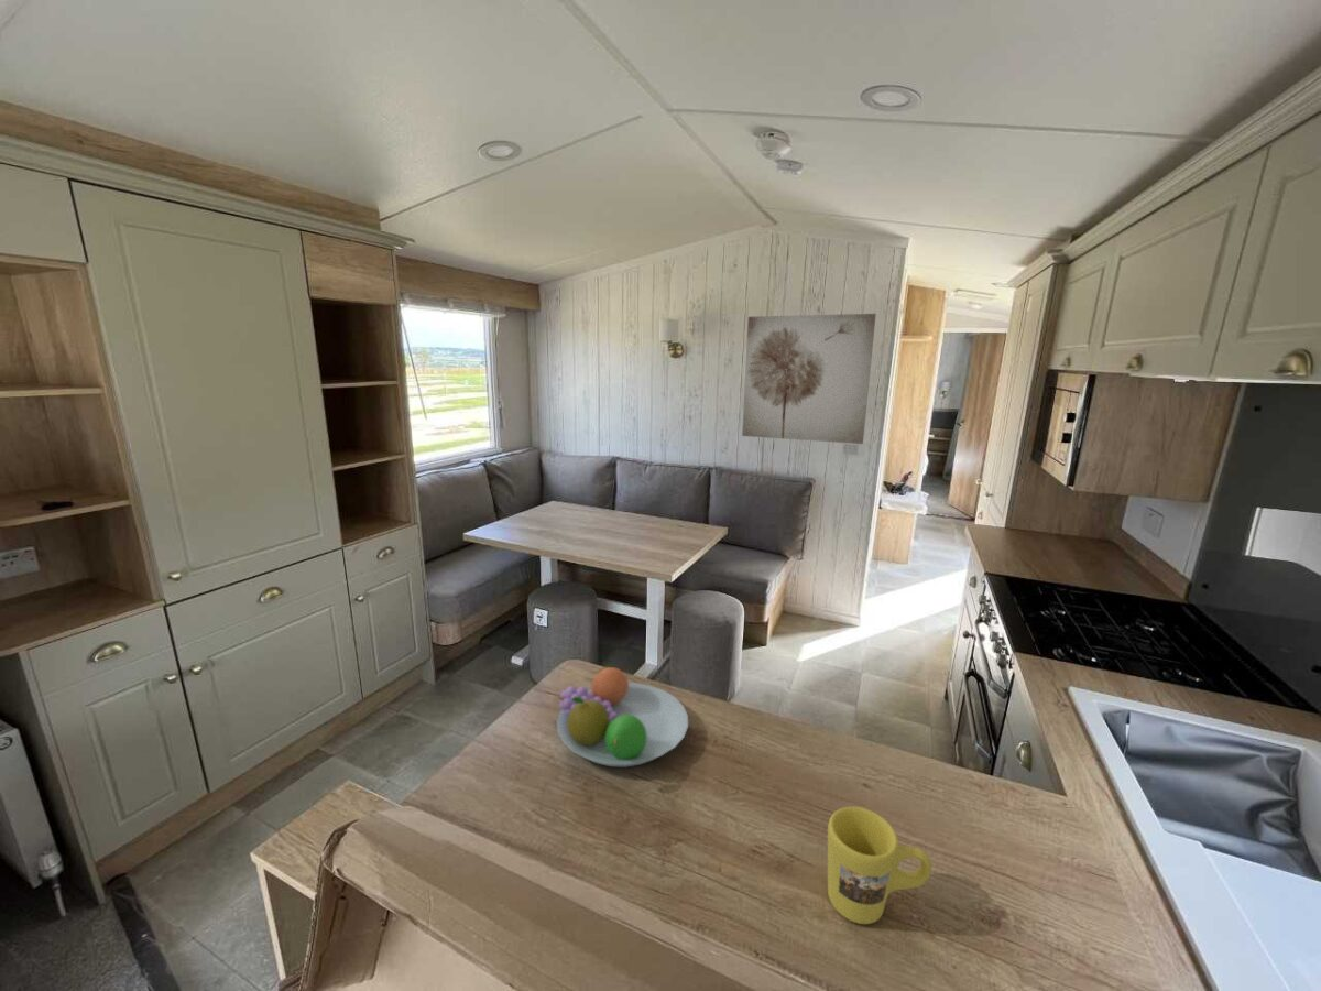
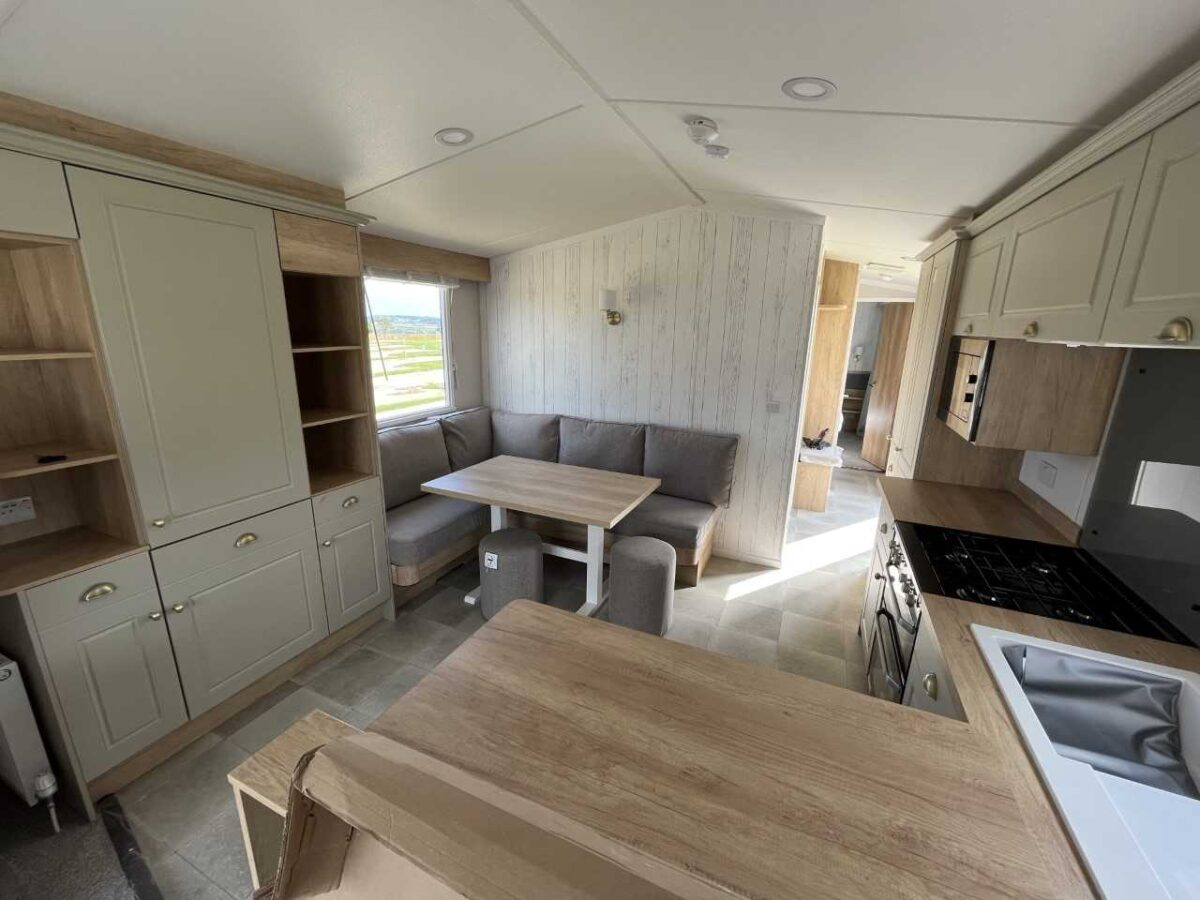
- wall art (804, 379)
- fruit bowl (620, 710)
- mug (876, 868)
